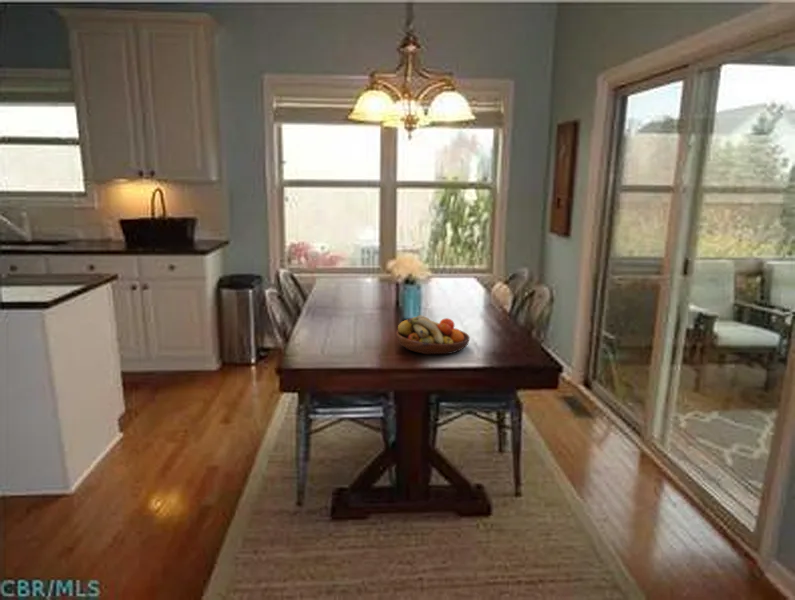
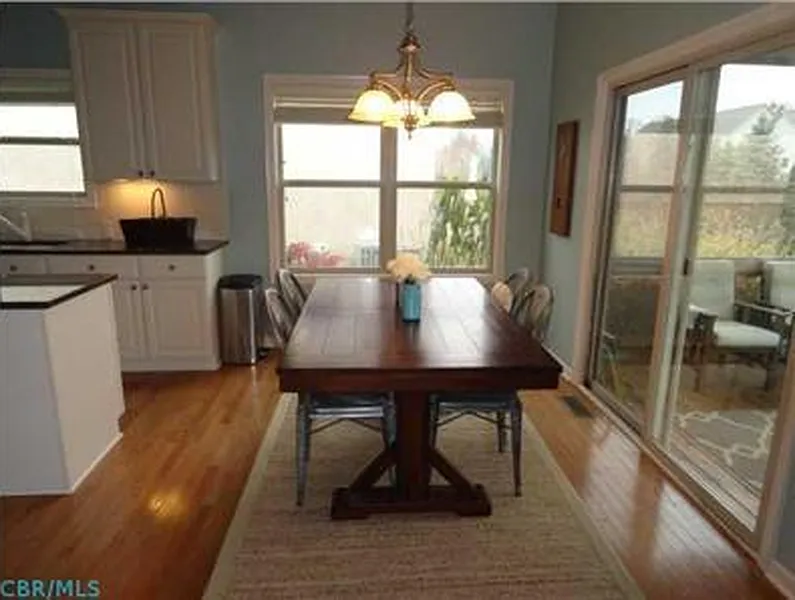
- fruit bowl (433, 331)
